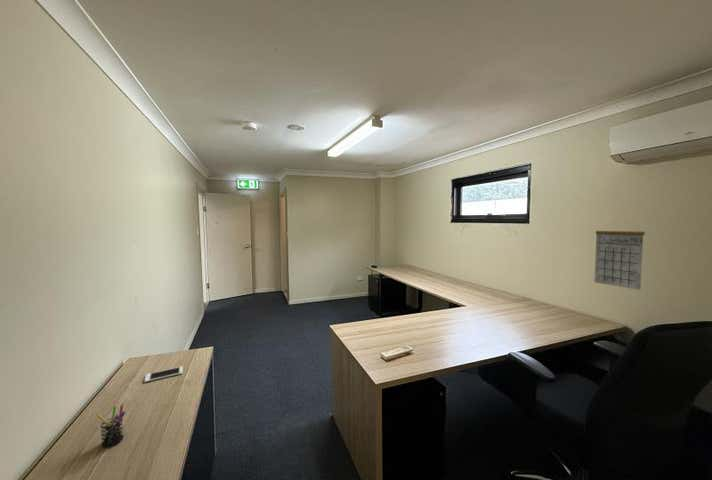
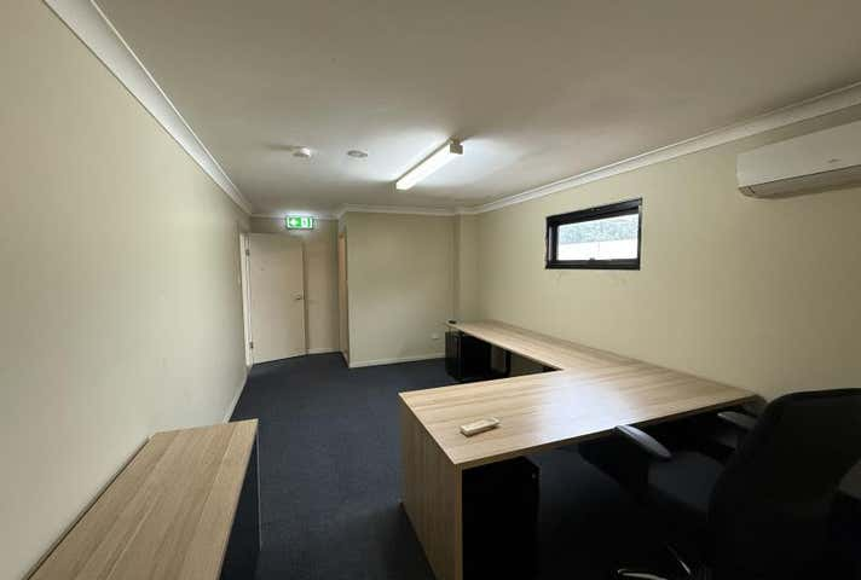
- pen holder (113, 423)
- calendar (617, 252)
- cell phone (164, 373)
